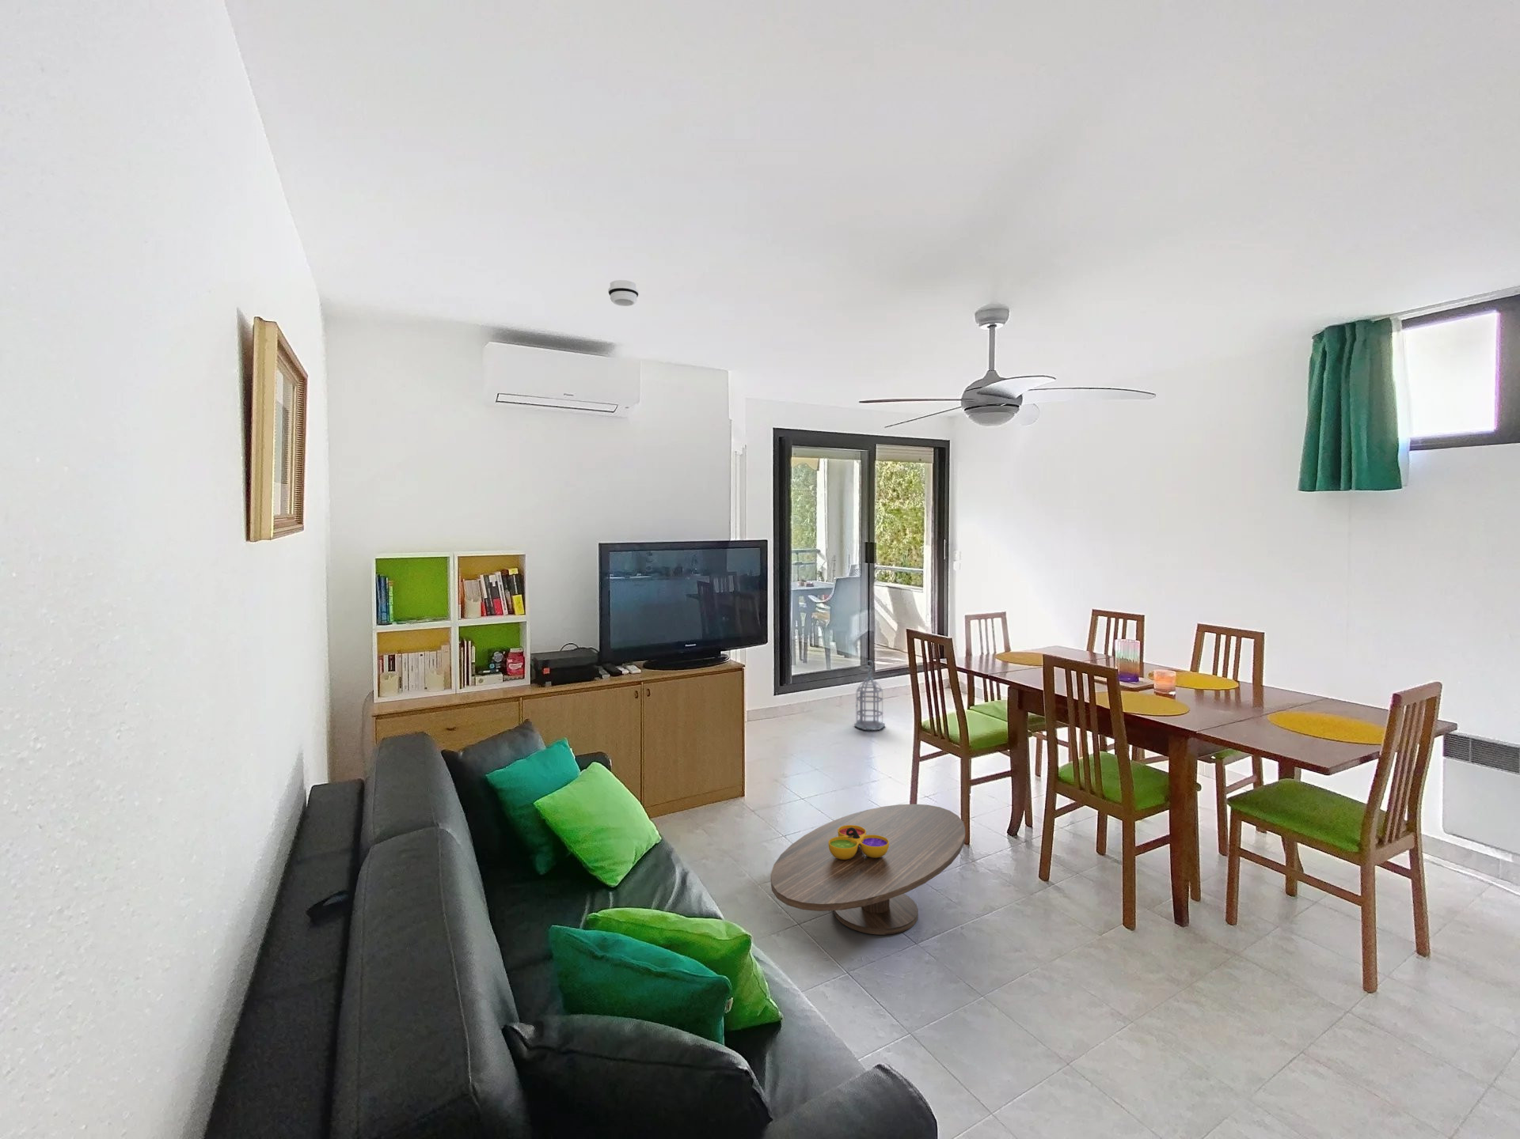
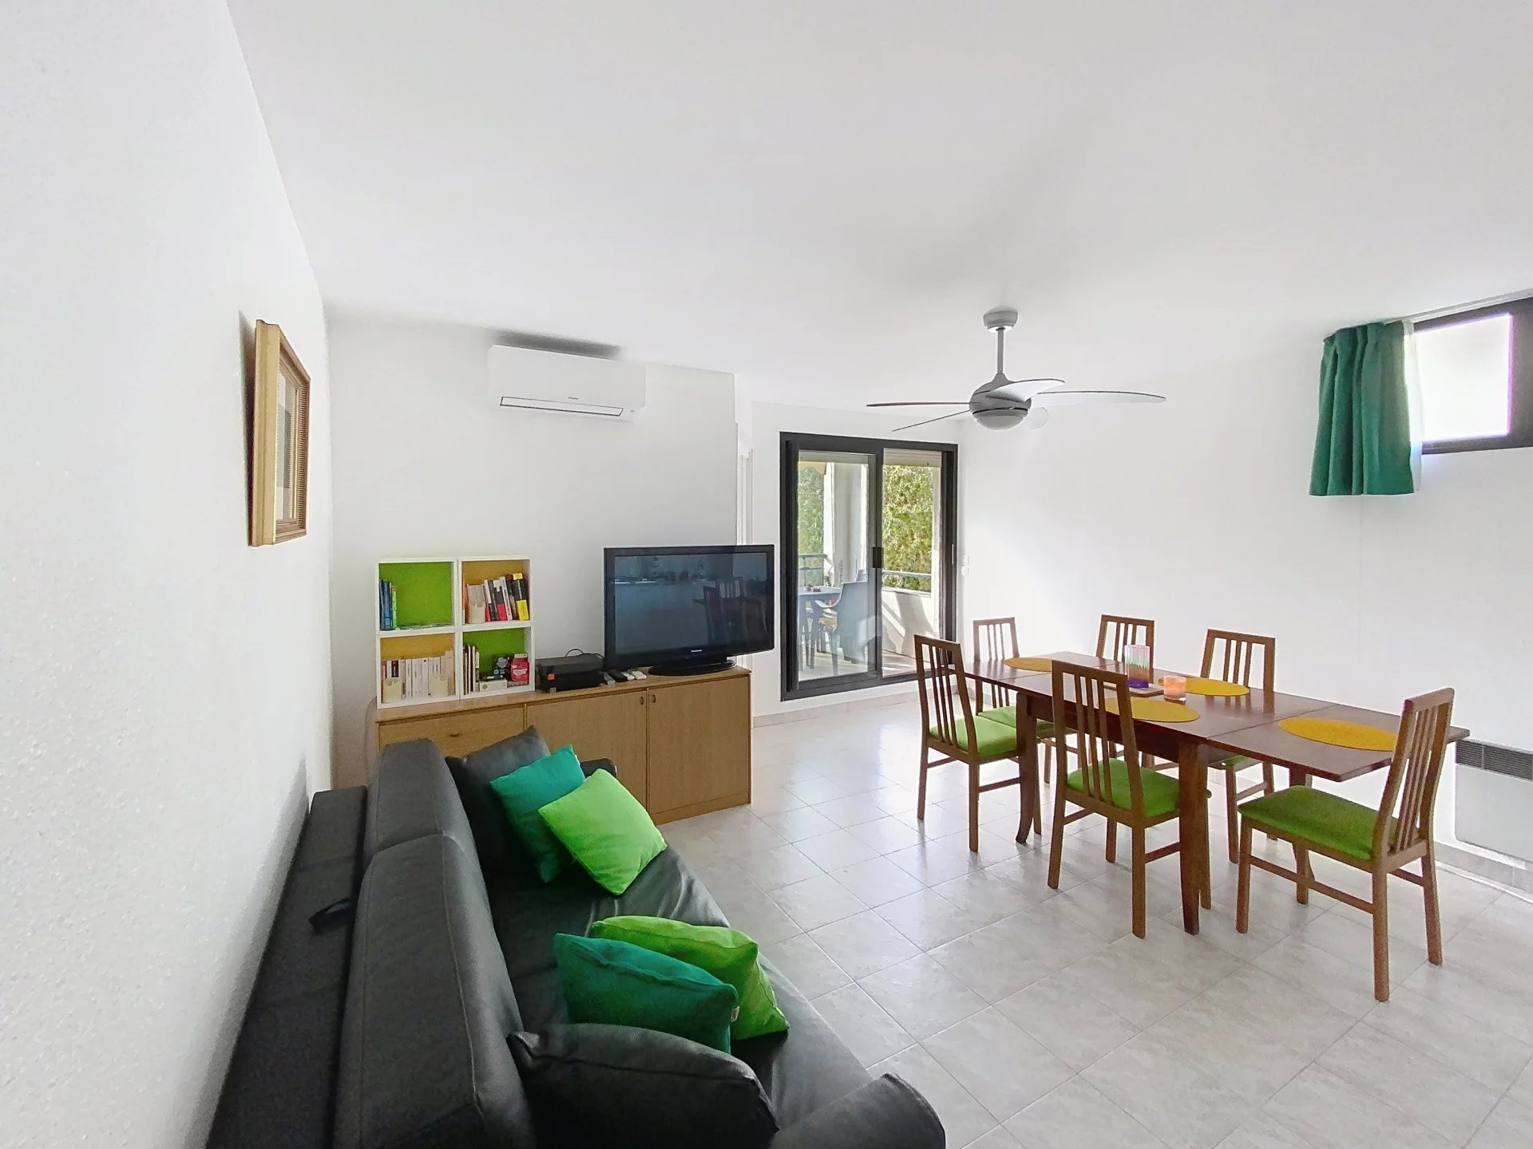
- lantern (869, 692)
- smoke detector (624, 293)
- decorative bowl (855, 836)
- coffee table (875, 878)
